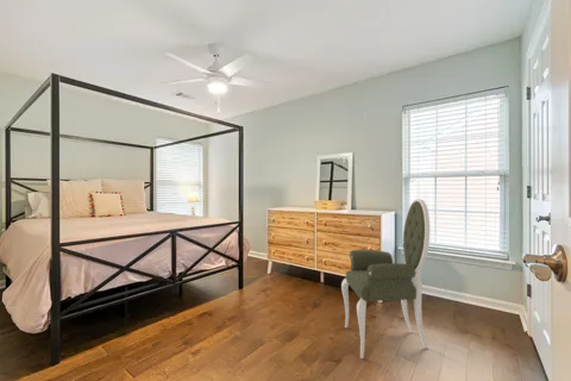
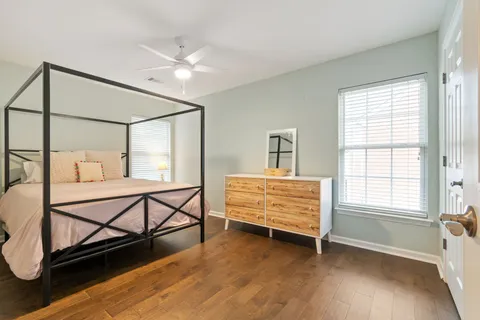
- armchair (384, 269)
